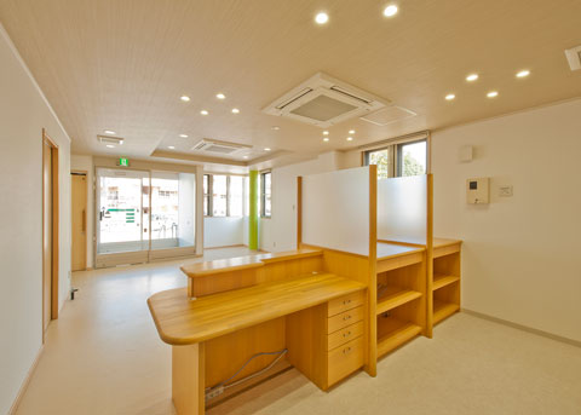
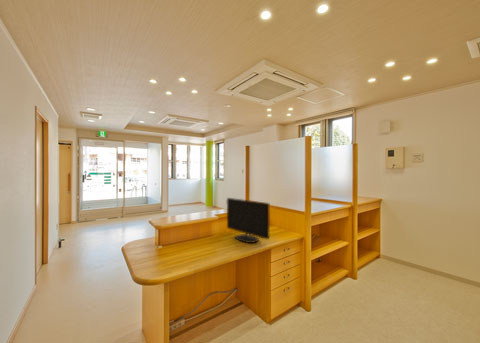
+ monitor (246, 219)
